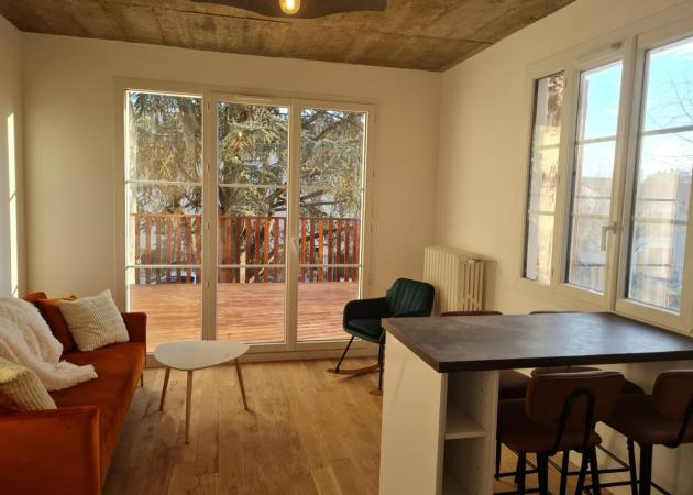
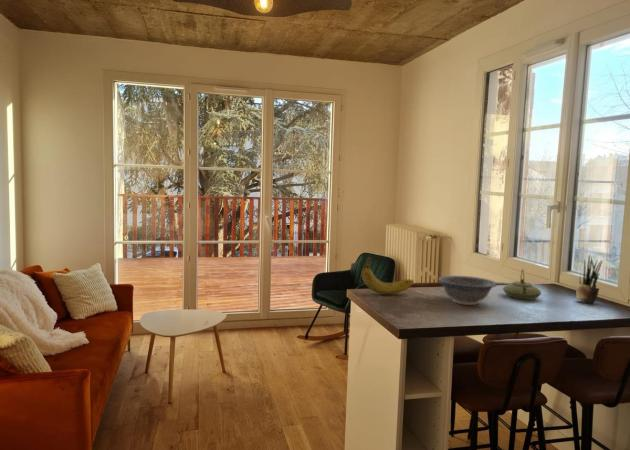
+ potted plant (590, 278)
+ banana (384, 282)
+ decorative bowl (466, 291)
+ teapot (522, 283)
